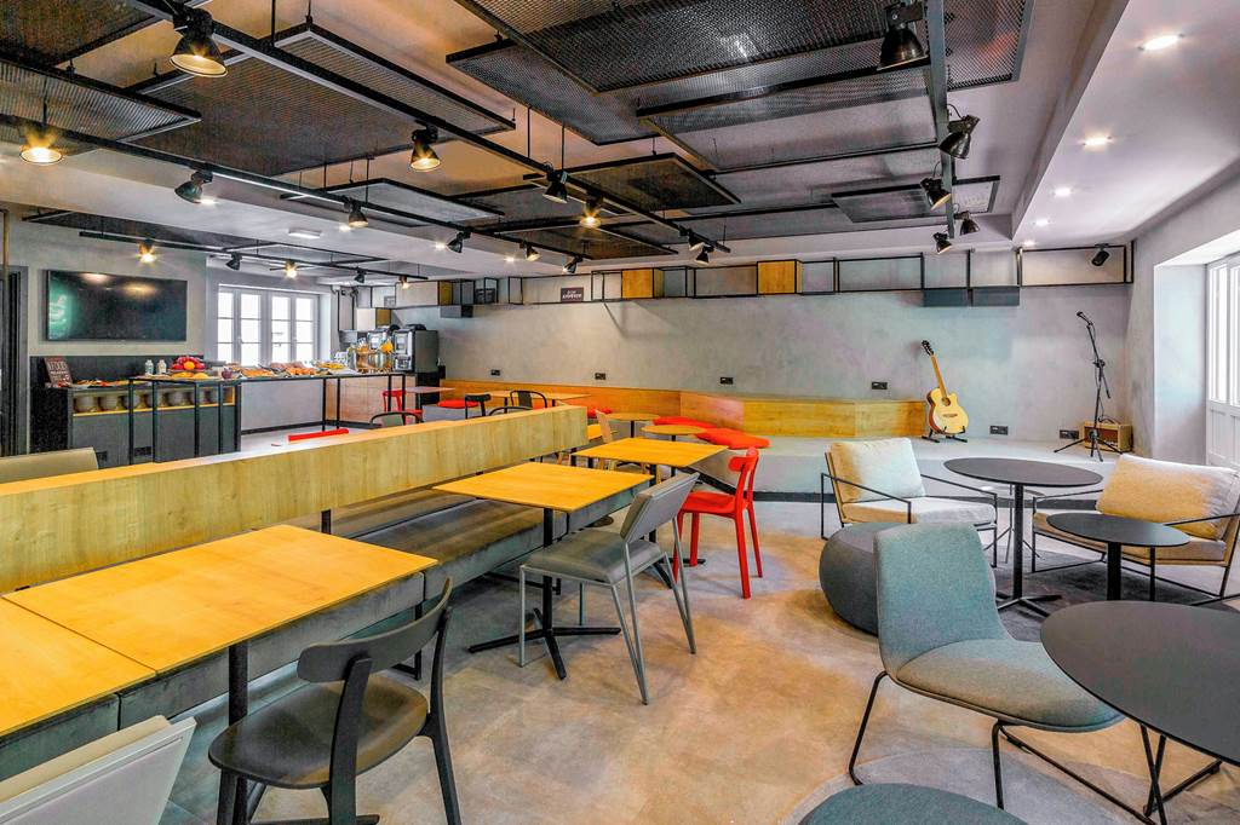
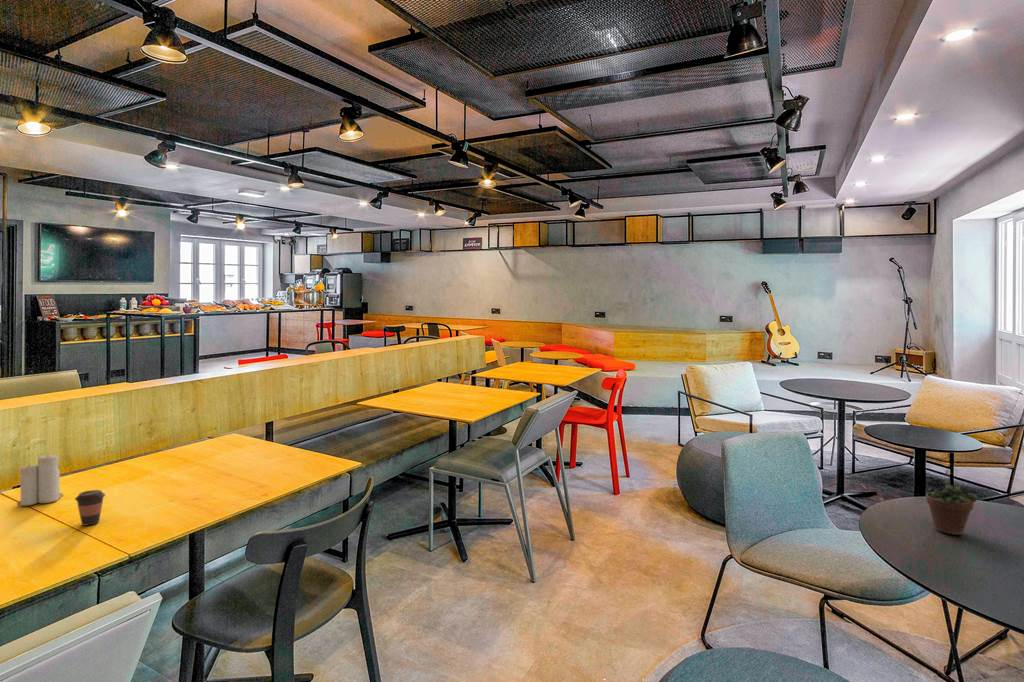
+ coffee cup (90, 507)
+ candle (43, 475)
+ succulent plant (949, 500)
